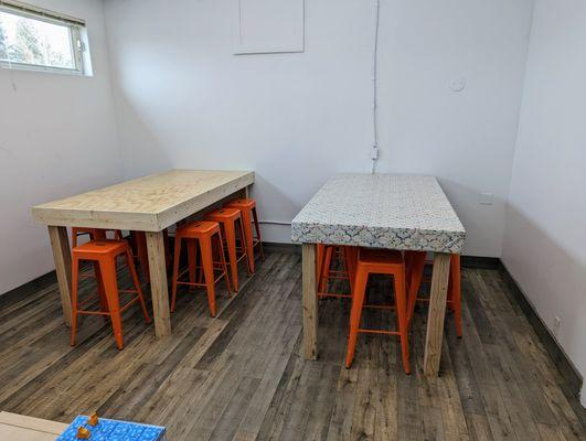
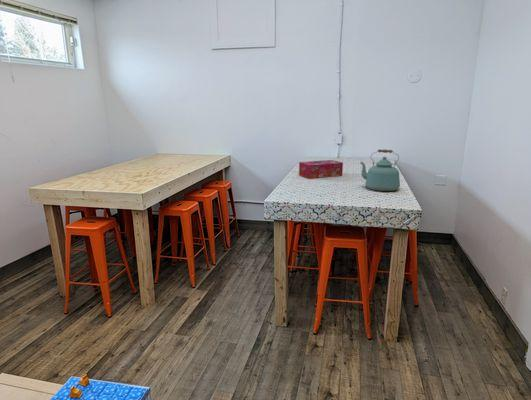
+ kettle (380, 168)
+ tissue box (320, 168)
